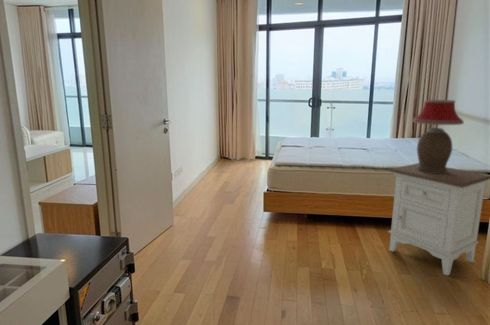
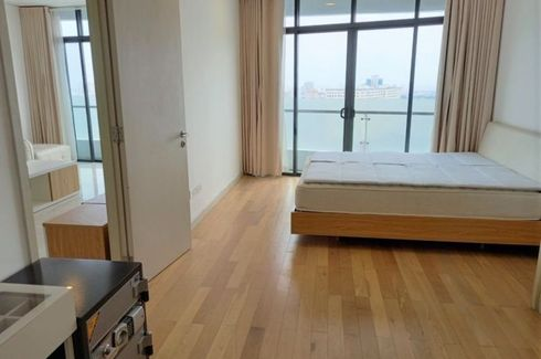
- nightstand (433, 215)
- table lamp (435, 135)
